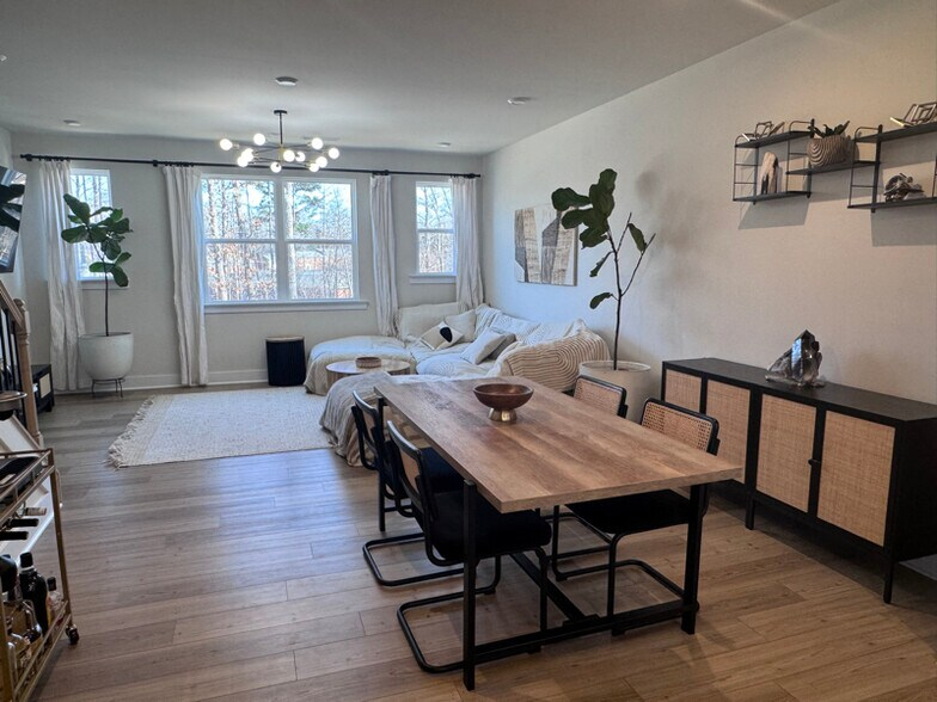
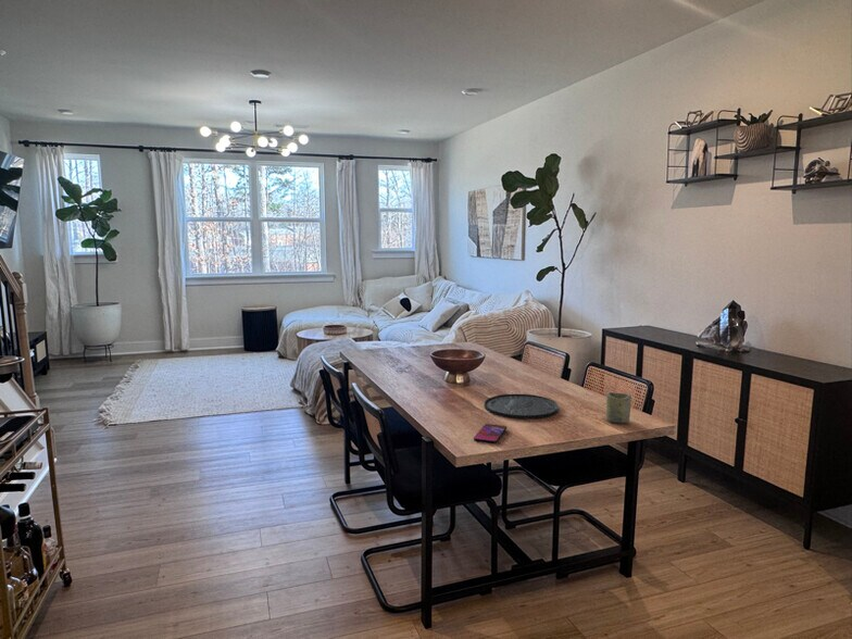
+ cup (618, 408)
+ plate (521, 405)
+ smartphone (490, 433)
